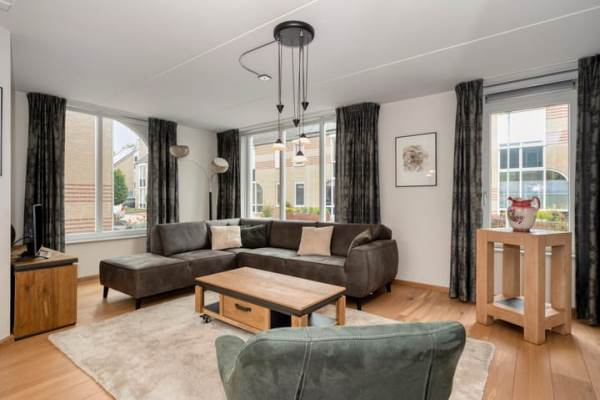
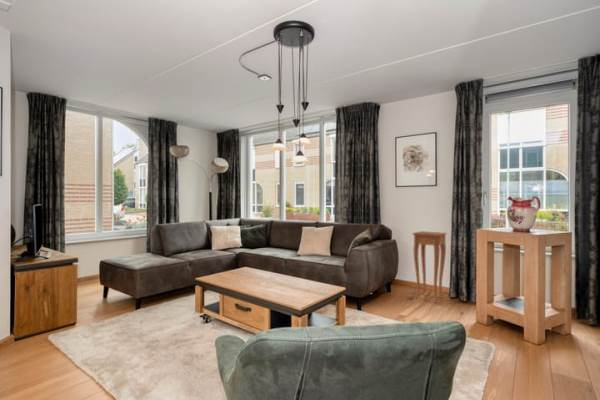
+ side table (425, 265)
